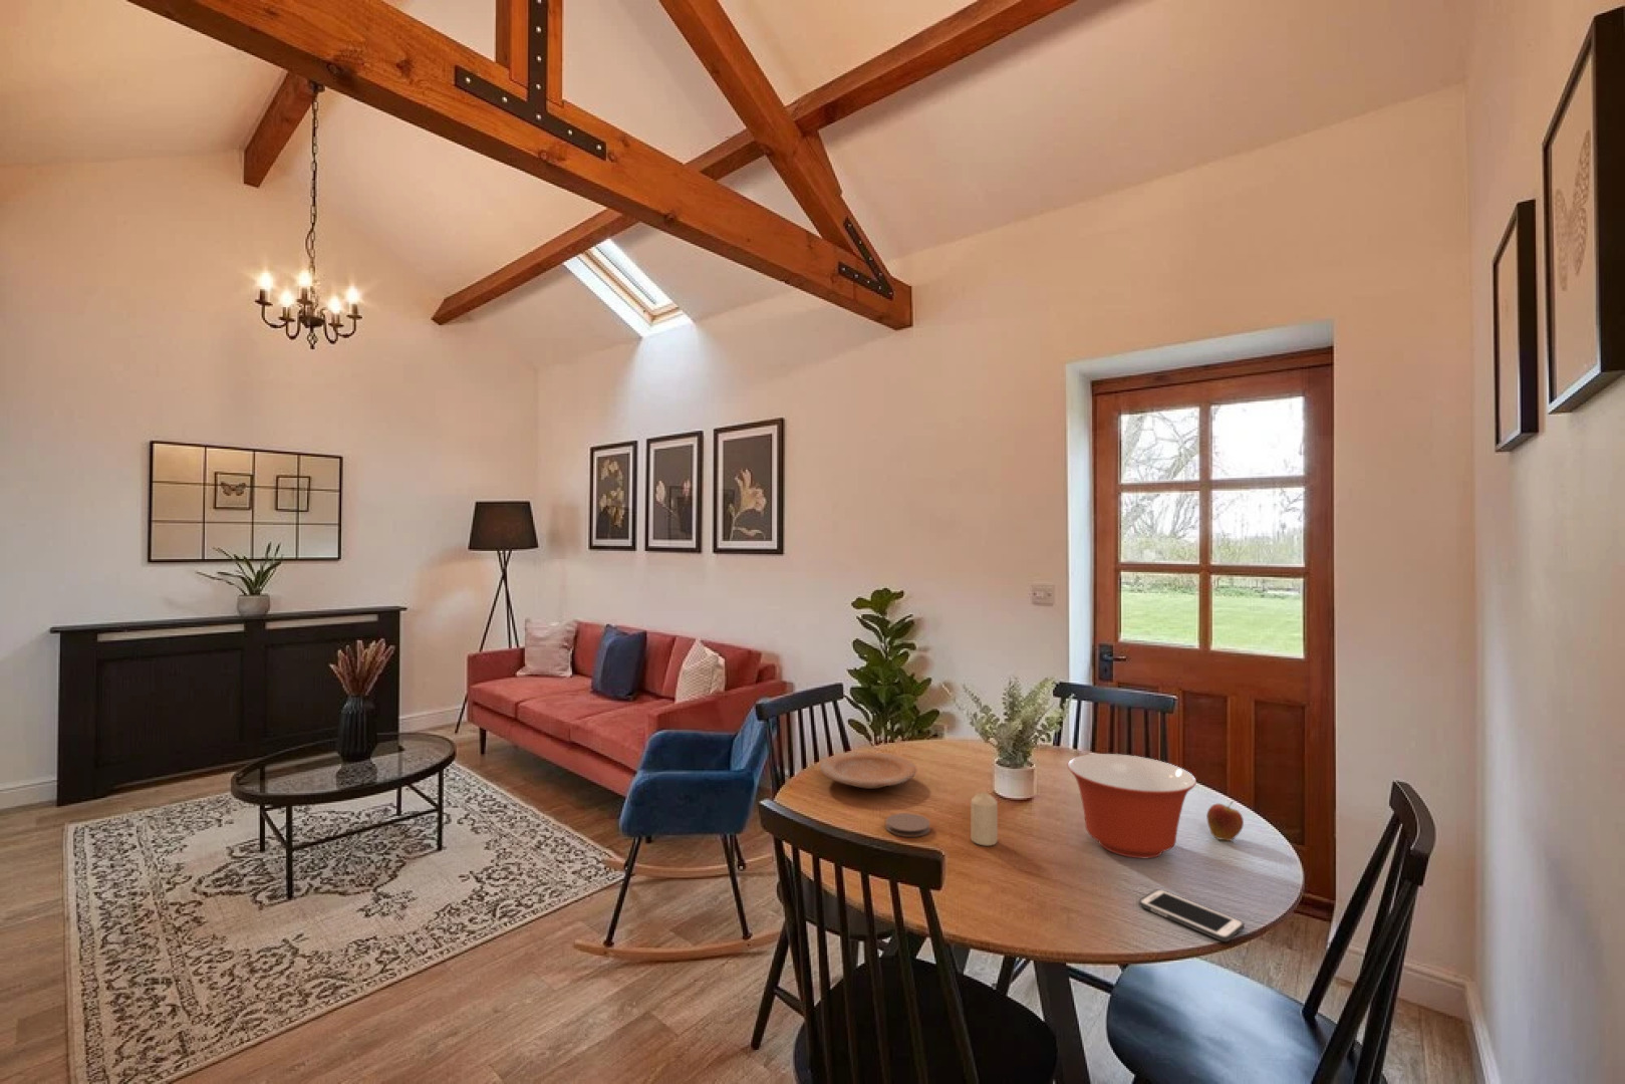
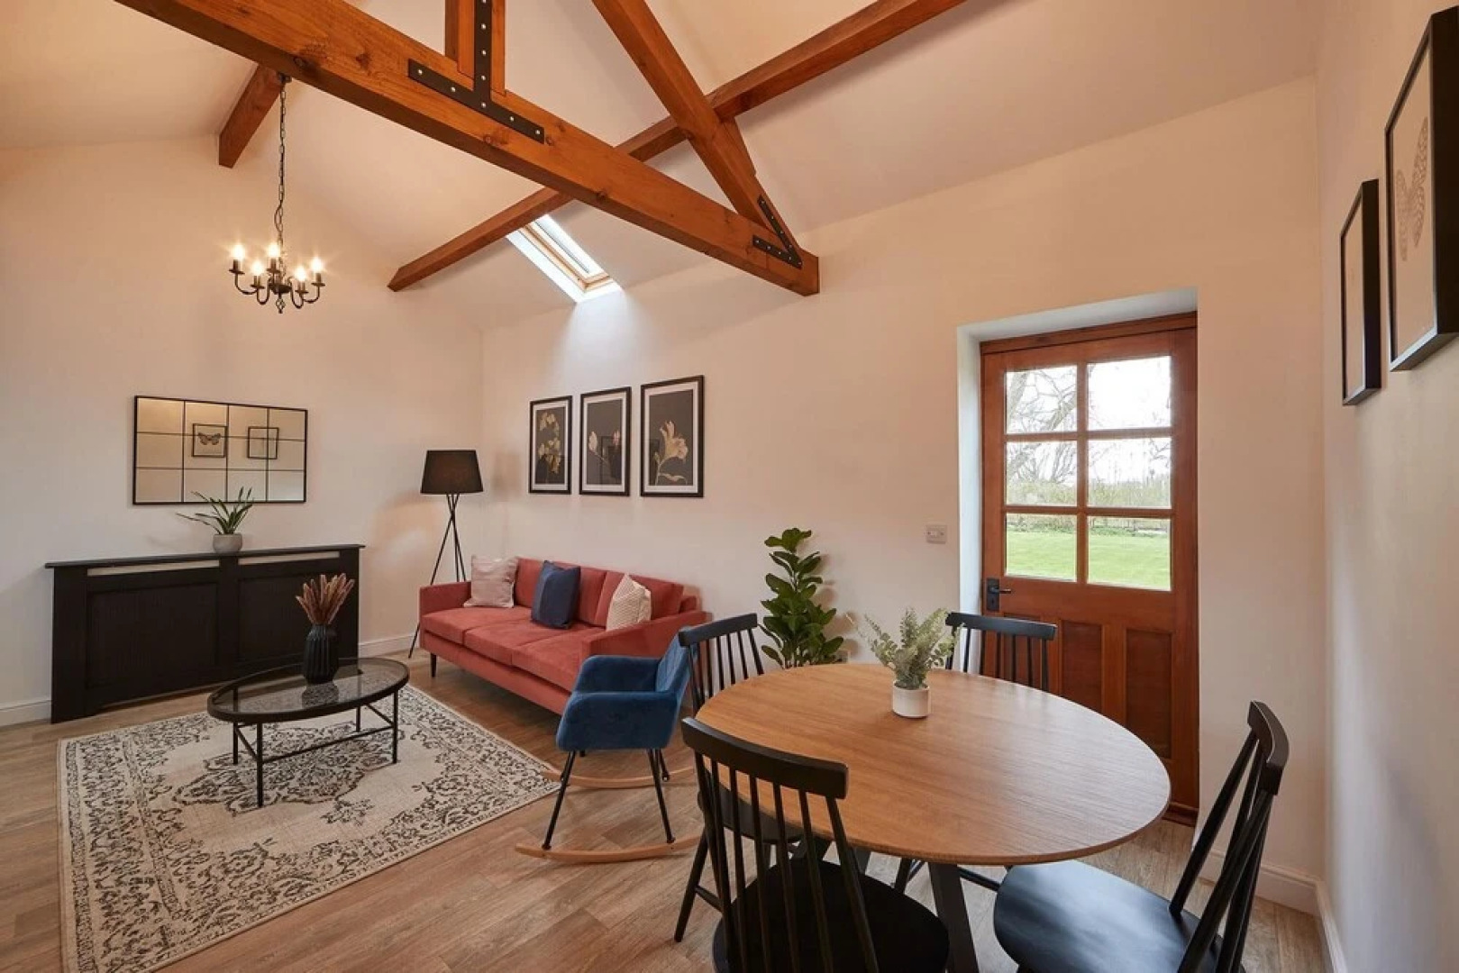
- coaster (907, 824)
- fruit (1224, 819)
- cell phone (1189, 913)
- candle (984, 817)
- plate (868, 773)
- mixing bowl (1129, 808)
